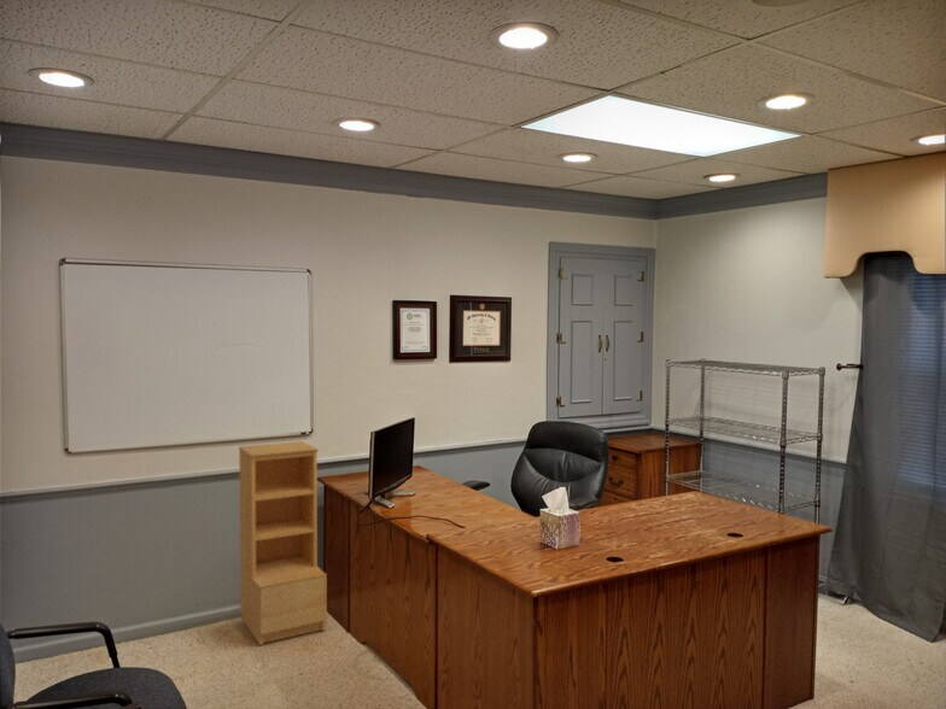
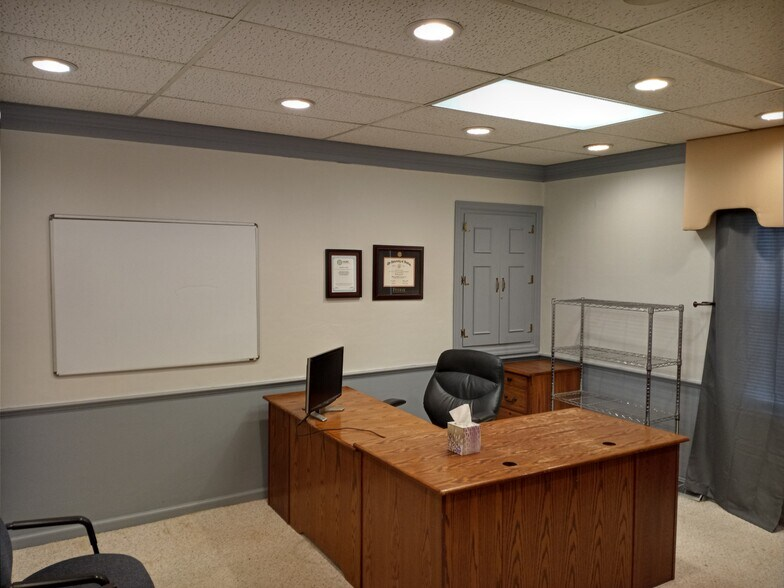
- bookshelf (282, 538)
